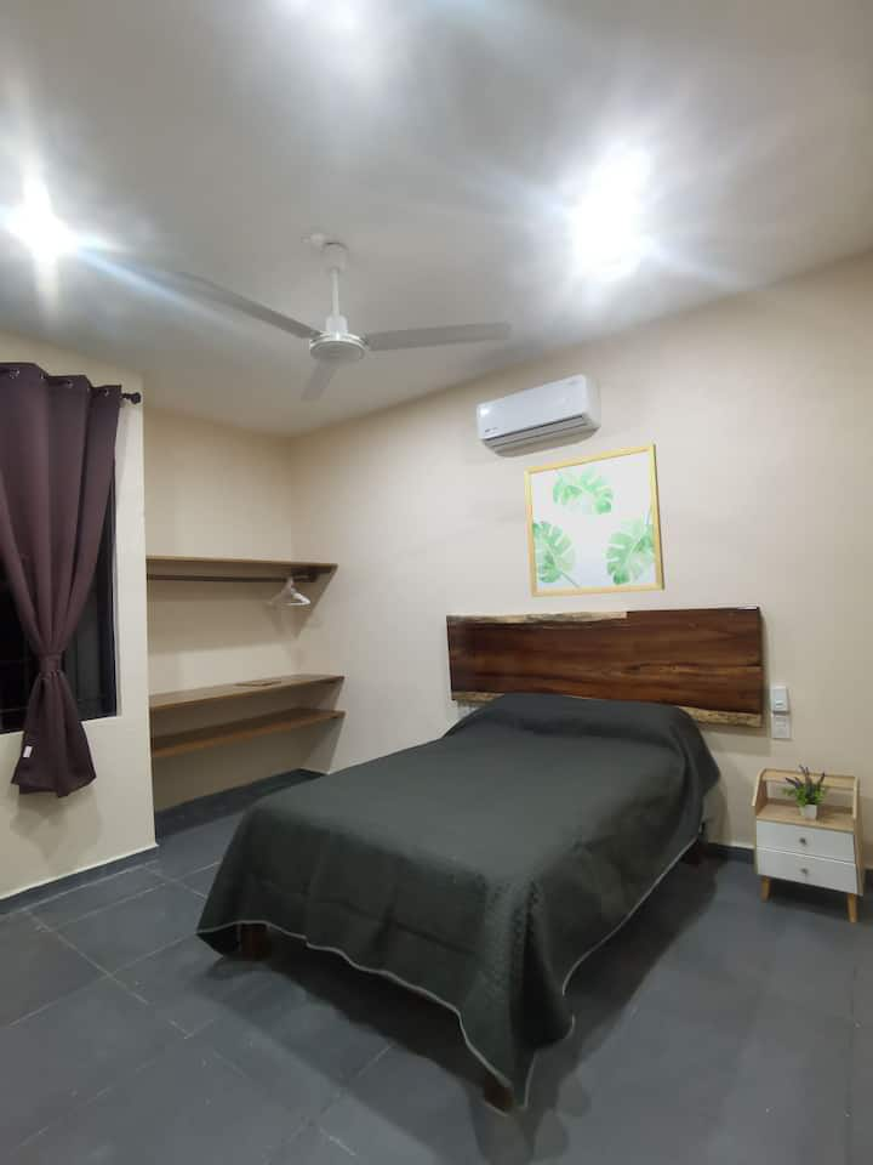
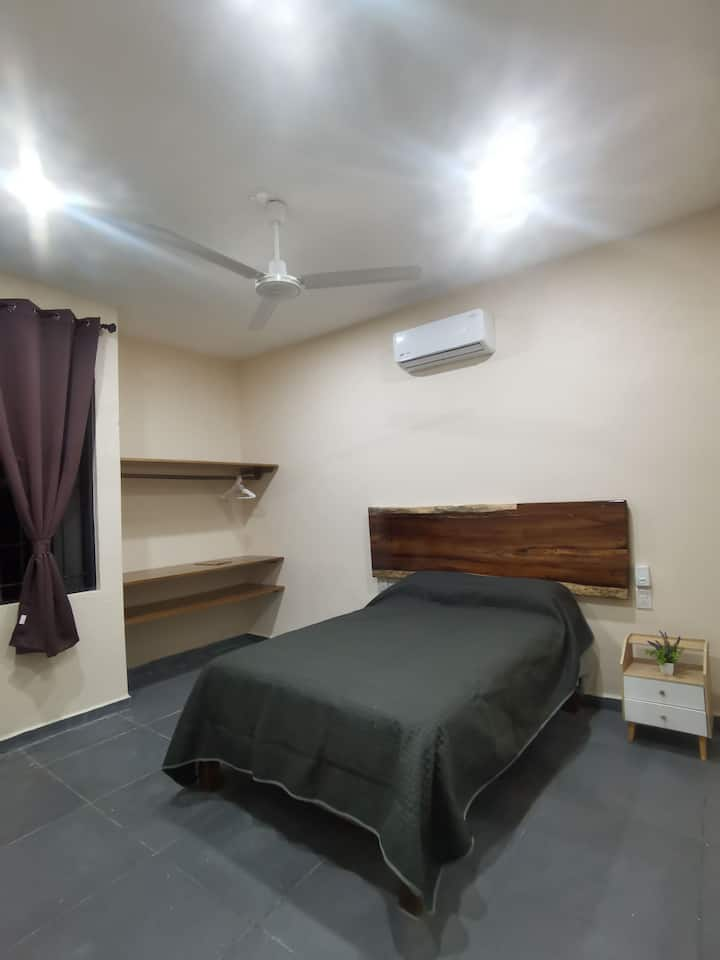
- wall art (589, 524)
